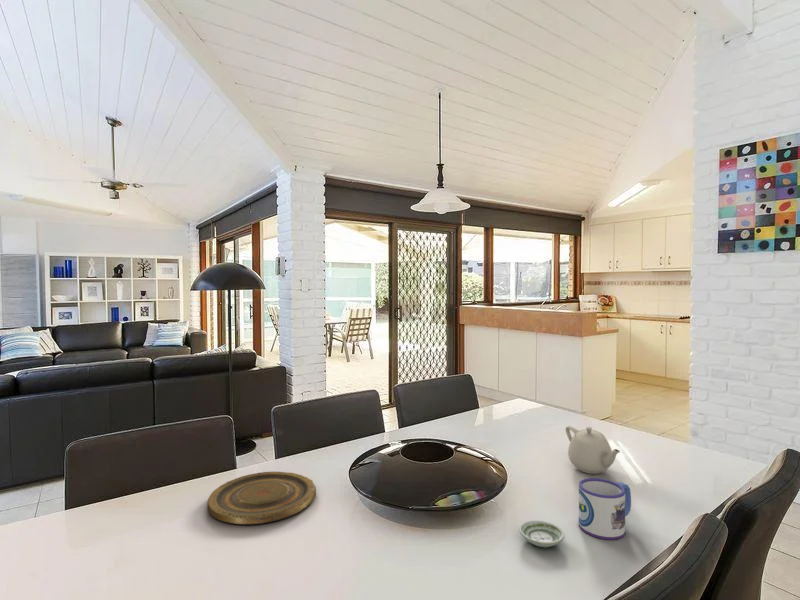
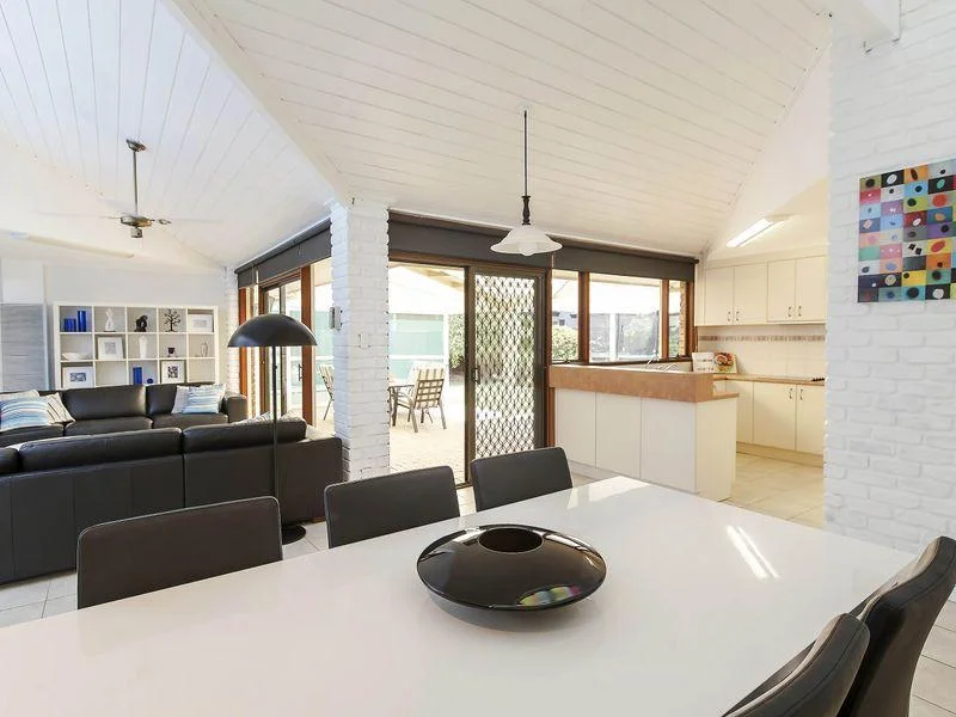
- saucer (541, 535)
- plate (263, 495)
- teapot (593, 448)
- mug (607, 505)
